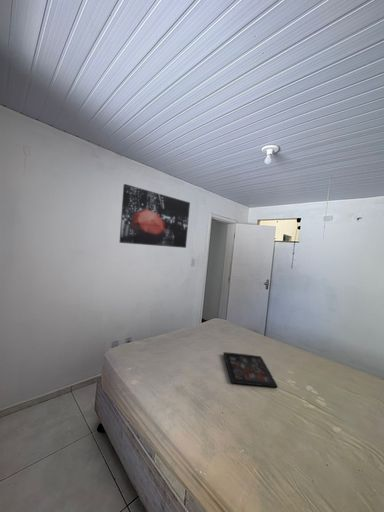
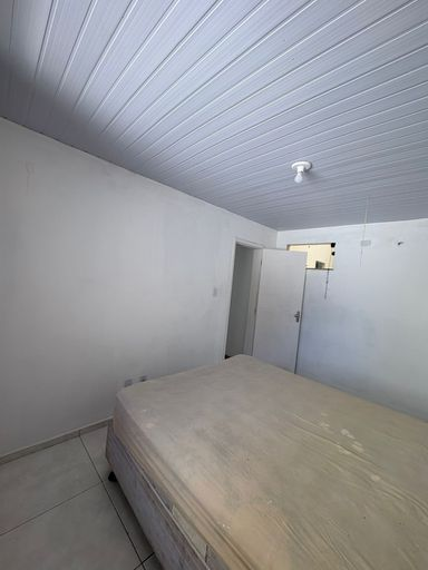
- wall art (158, 220)
- decorative tray (247, 367)
